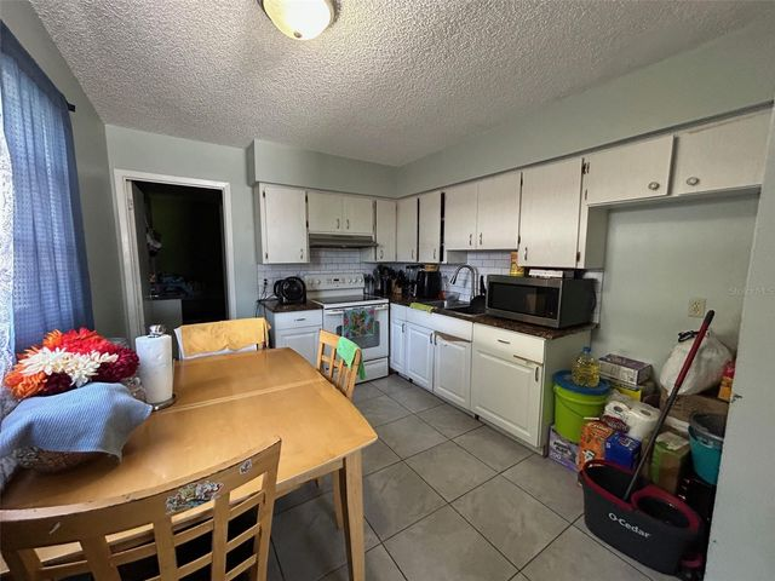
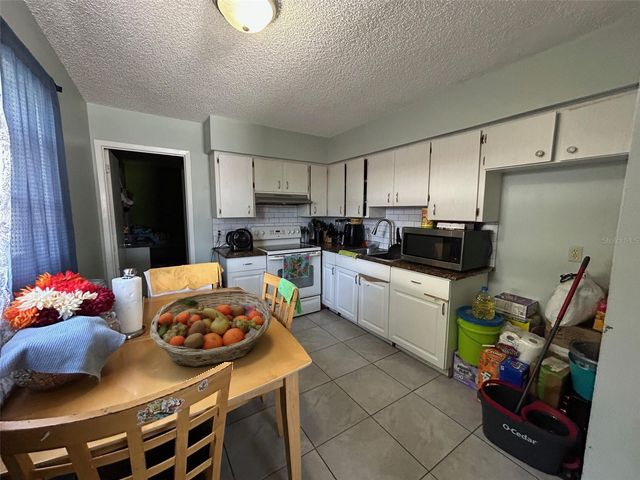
+ fruit basket (215, 324)
